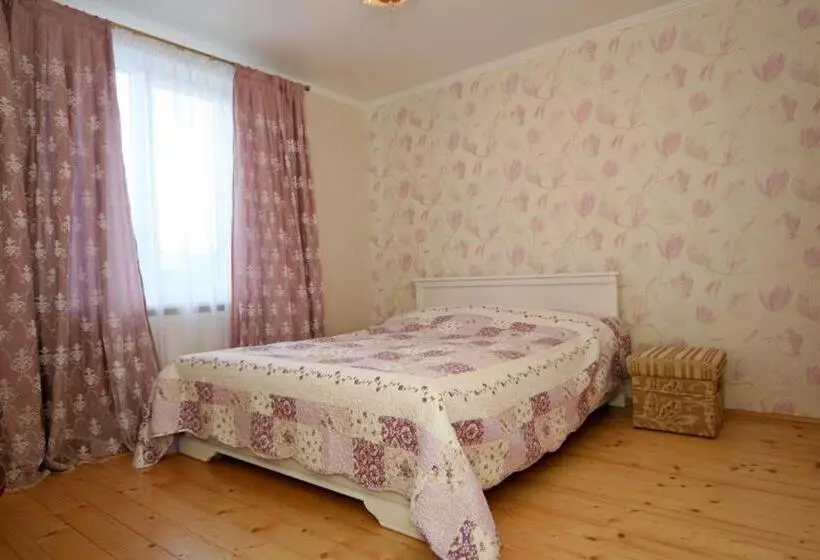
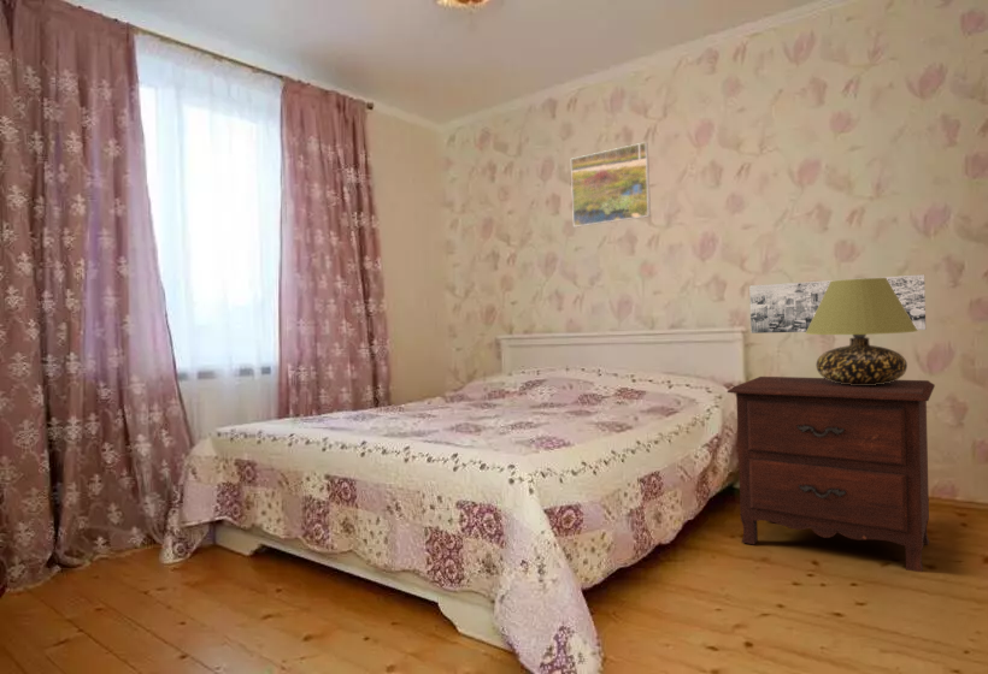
+ nightstand (830, 463)
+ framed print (608, 185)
+ table lamp (859, 331)
+ wall art (821, 301)
